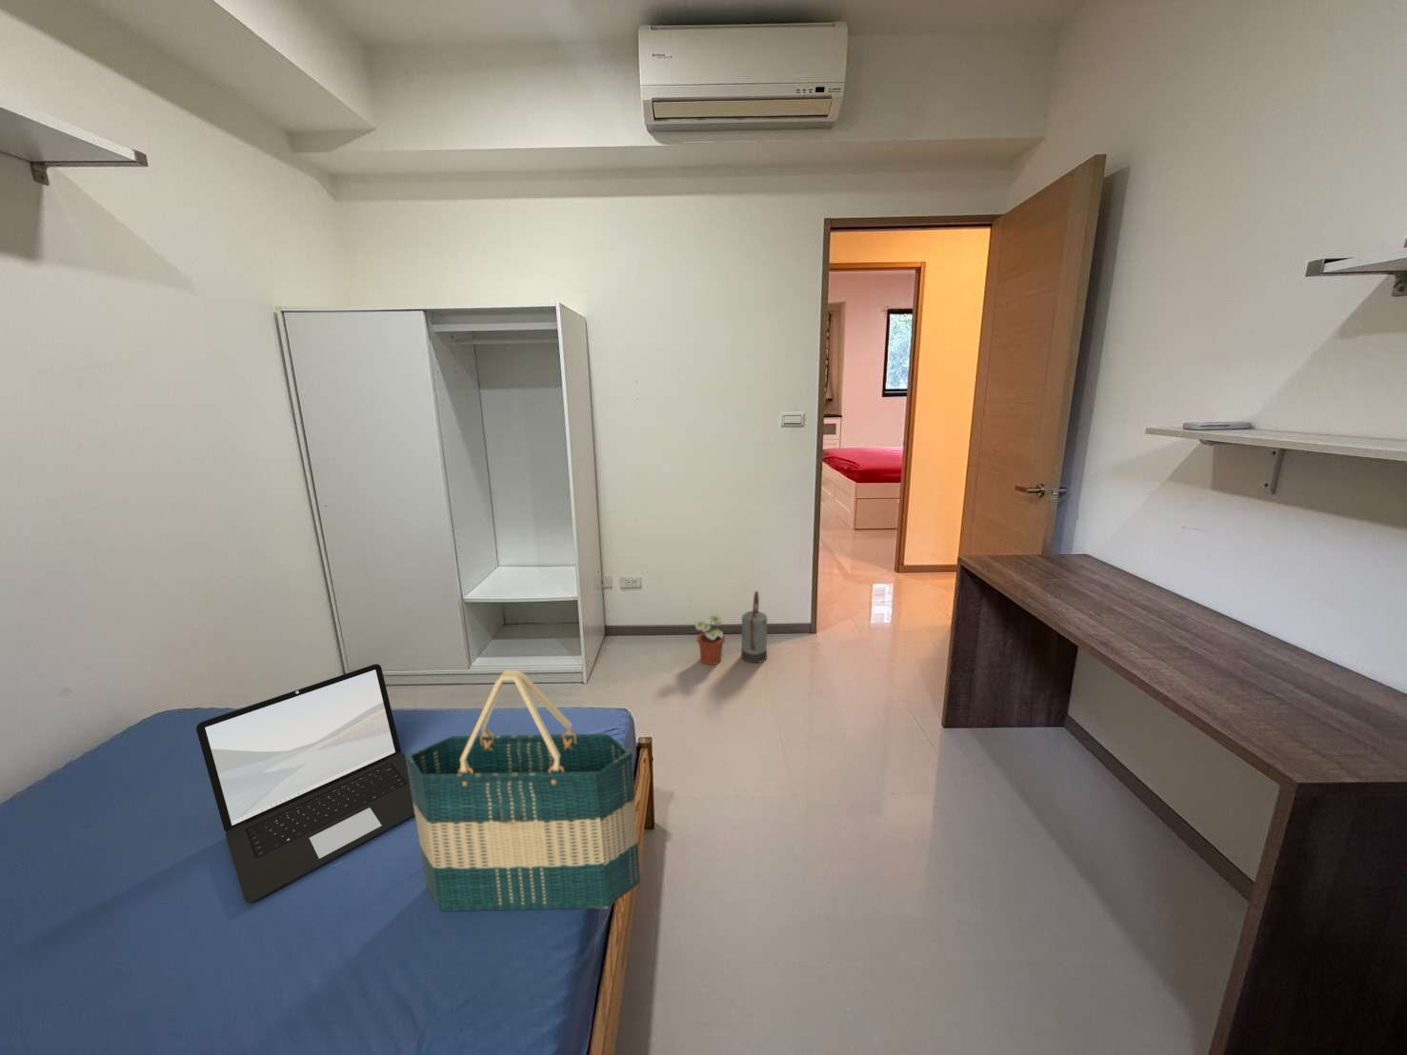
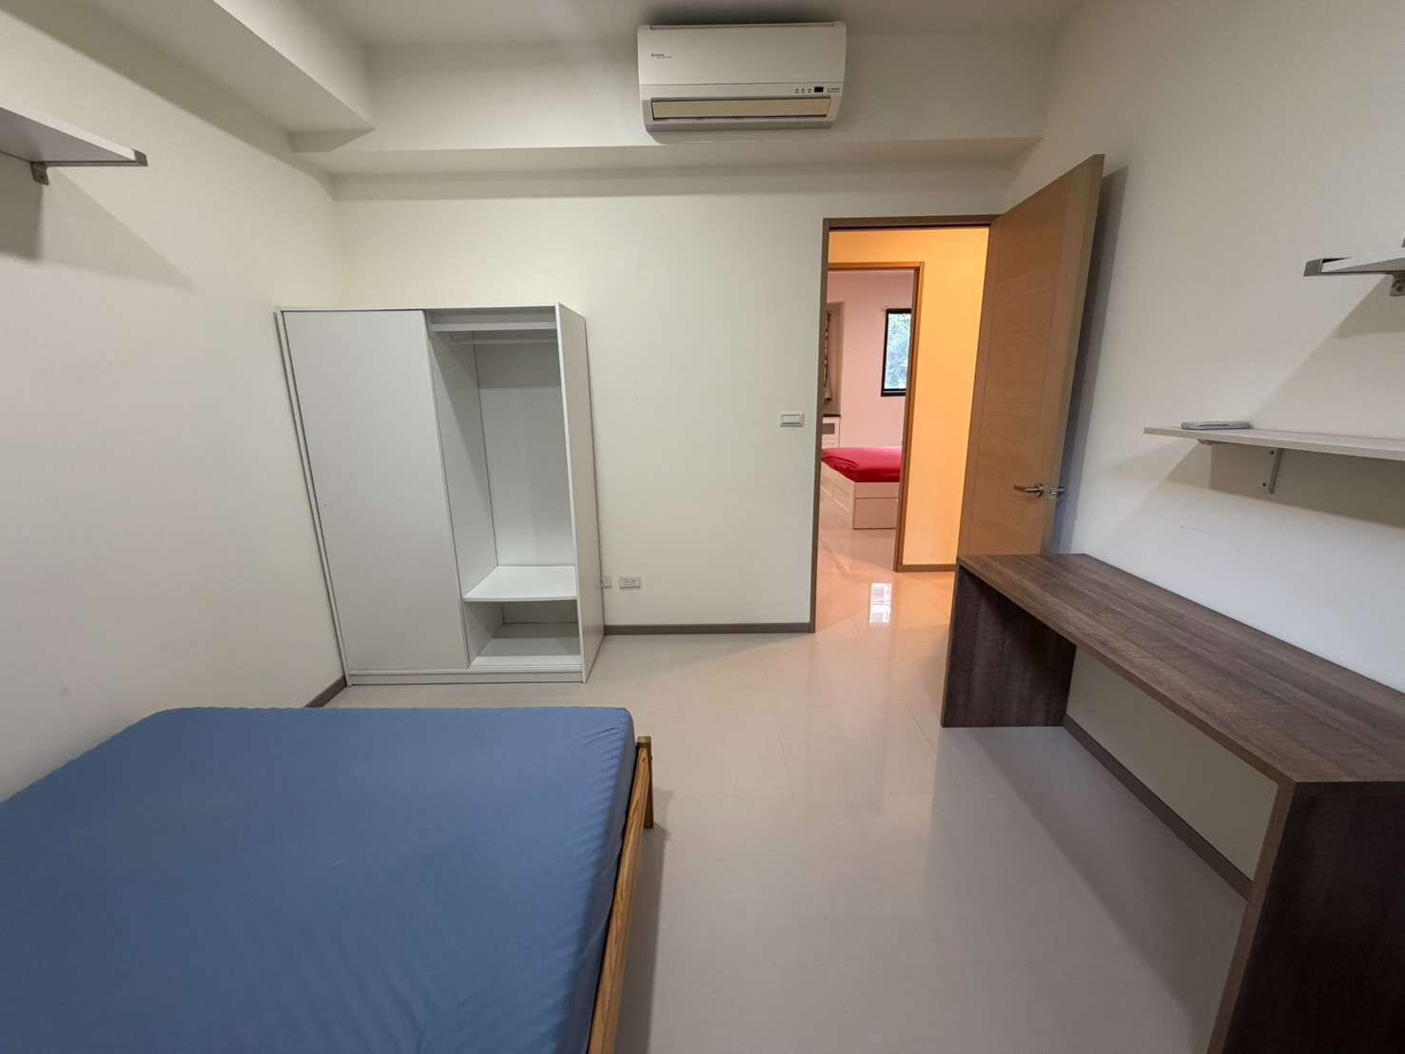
- potted plant (711, 638)
- laptop (324, 765)
- watering can (754, 626)
- tote bag (522, 783)
